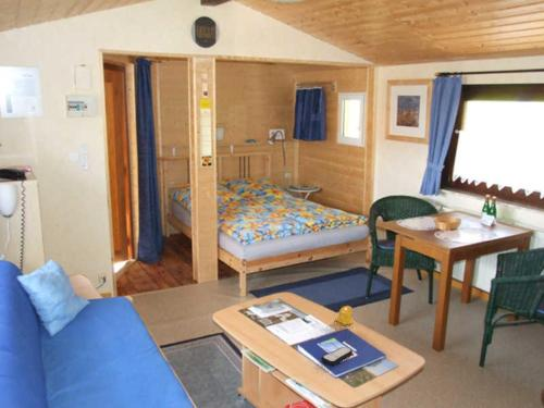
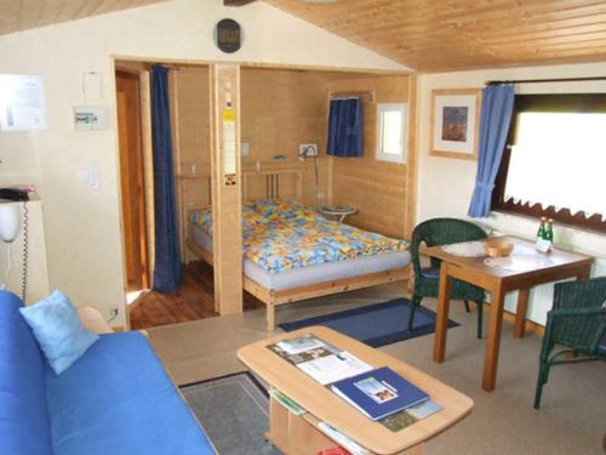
- remote control (337, 355)
- candle (344, 313)
